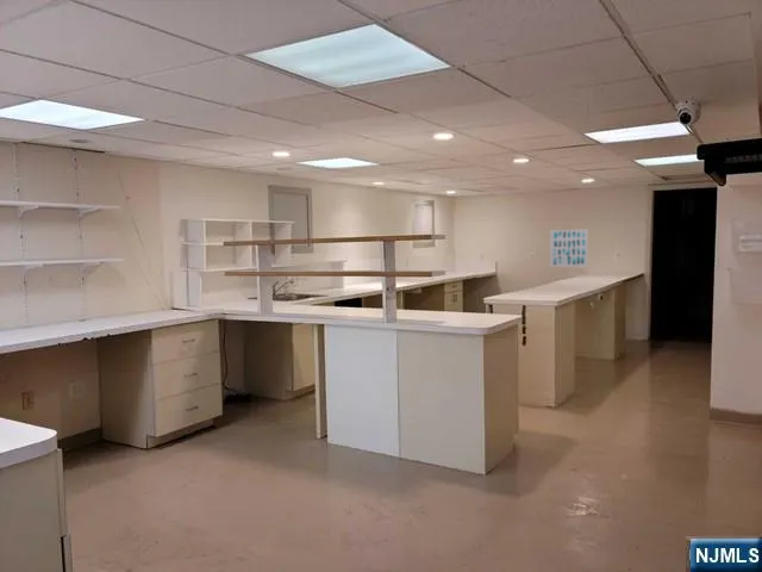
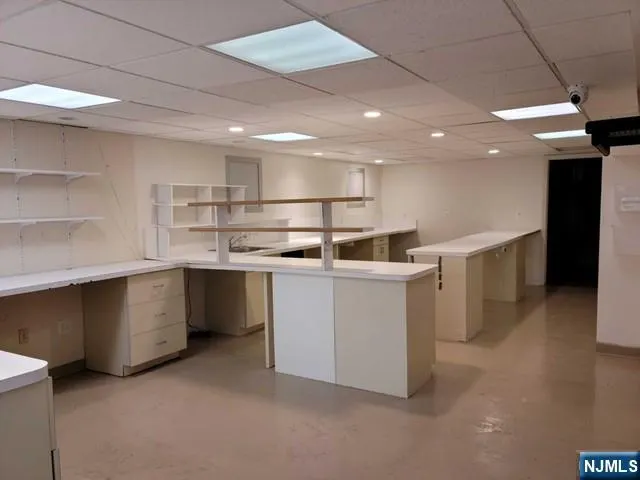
- wall art (568, 248)
